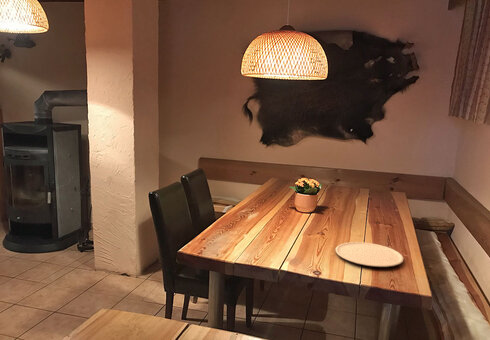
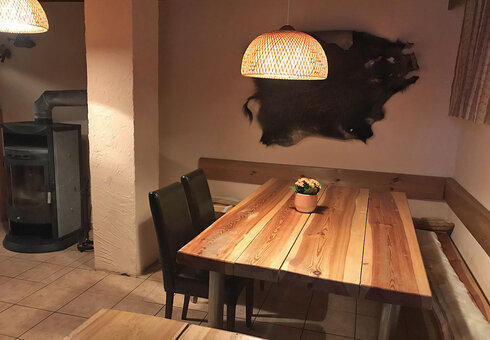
- plate (368, 254)
